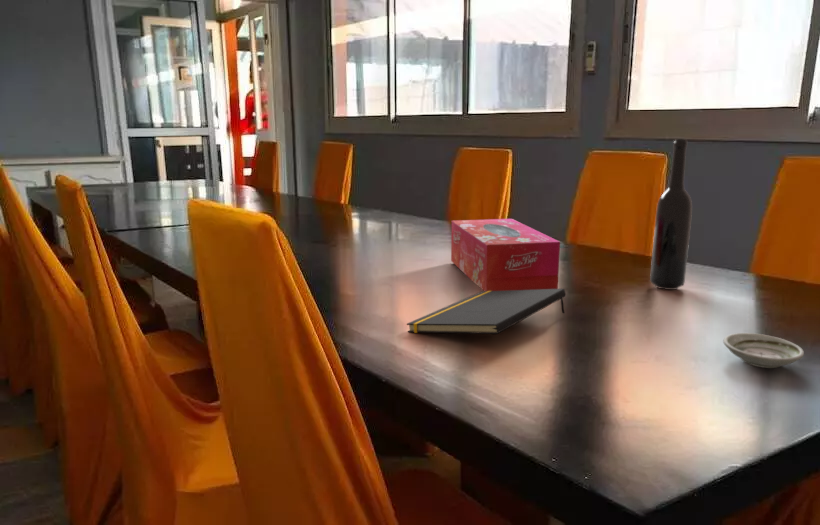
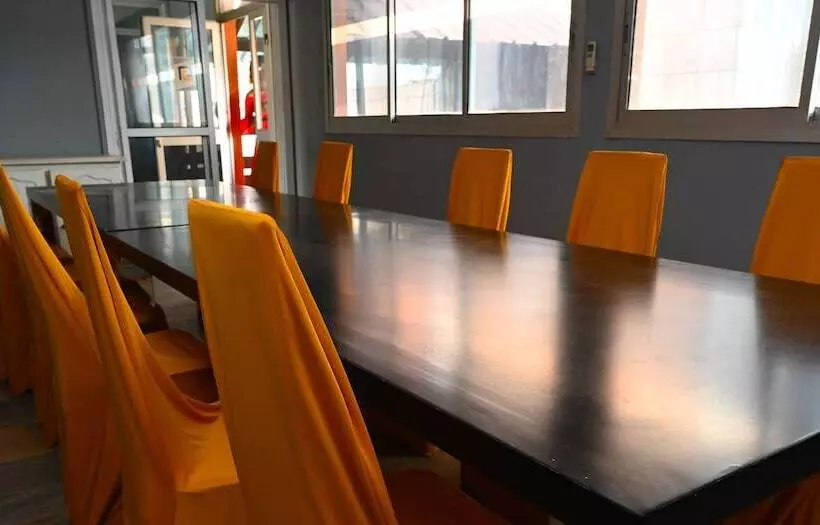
- notepad (488, 309)
- bottle (673, 215)
- saucer (761, 352)
- tissue box (500, 252)
